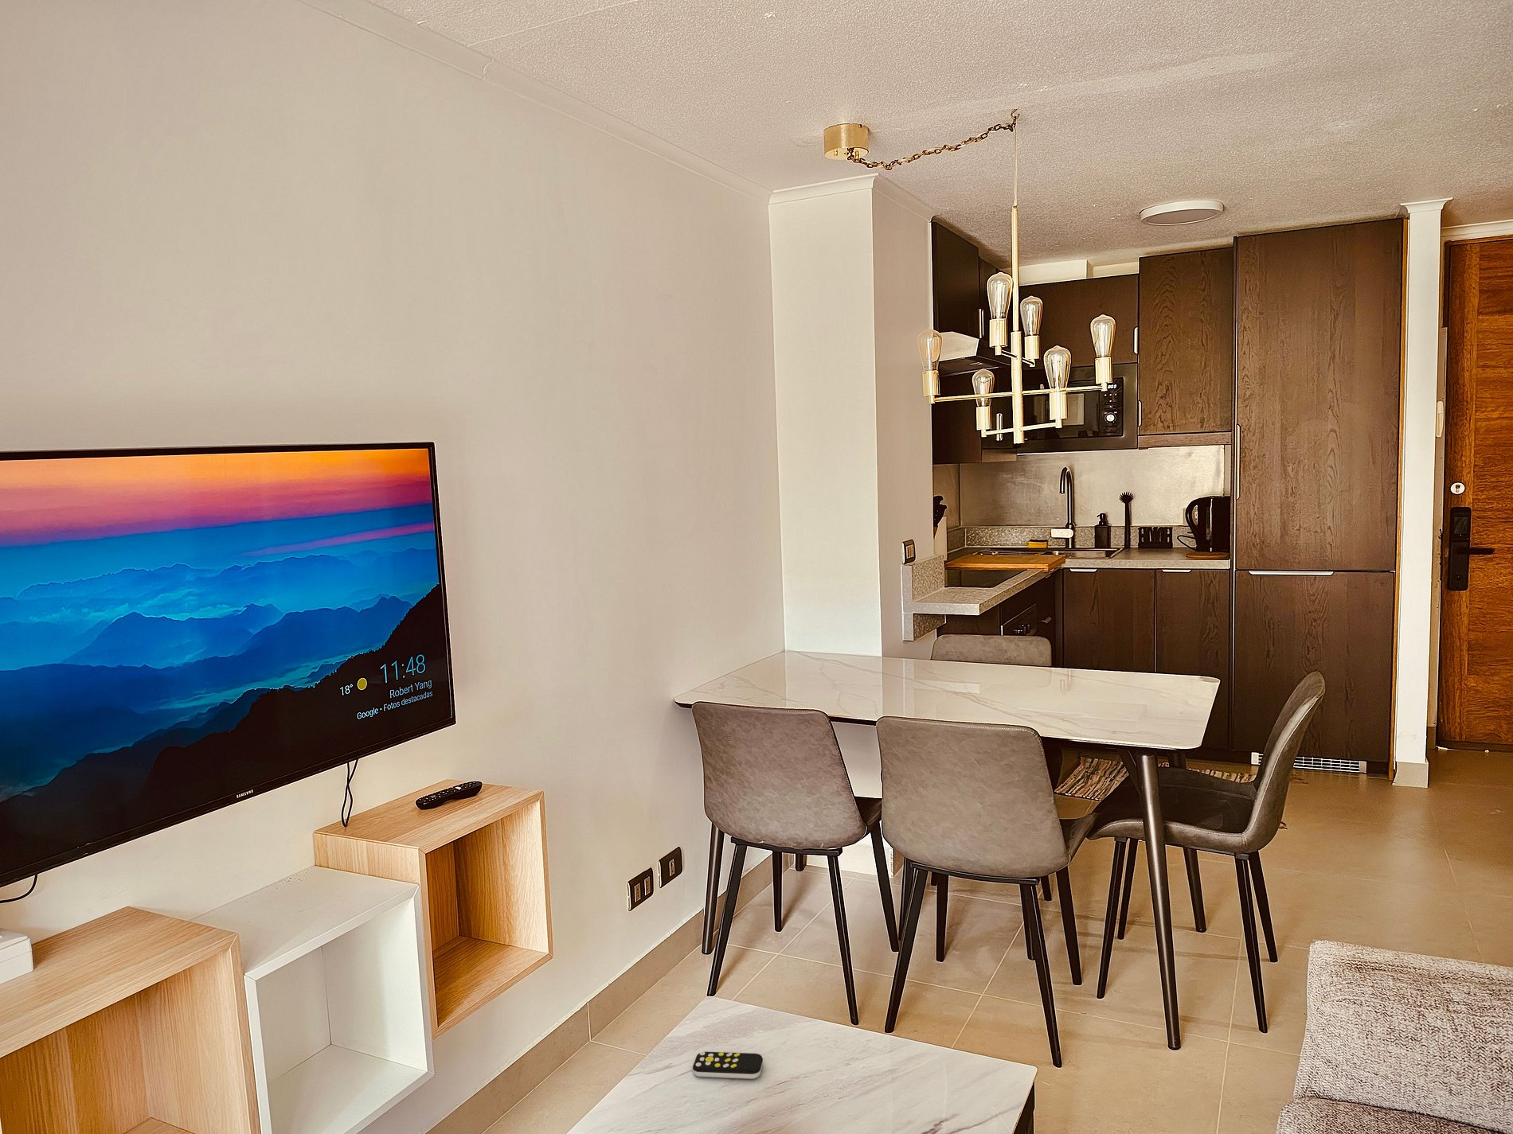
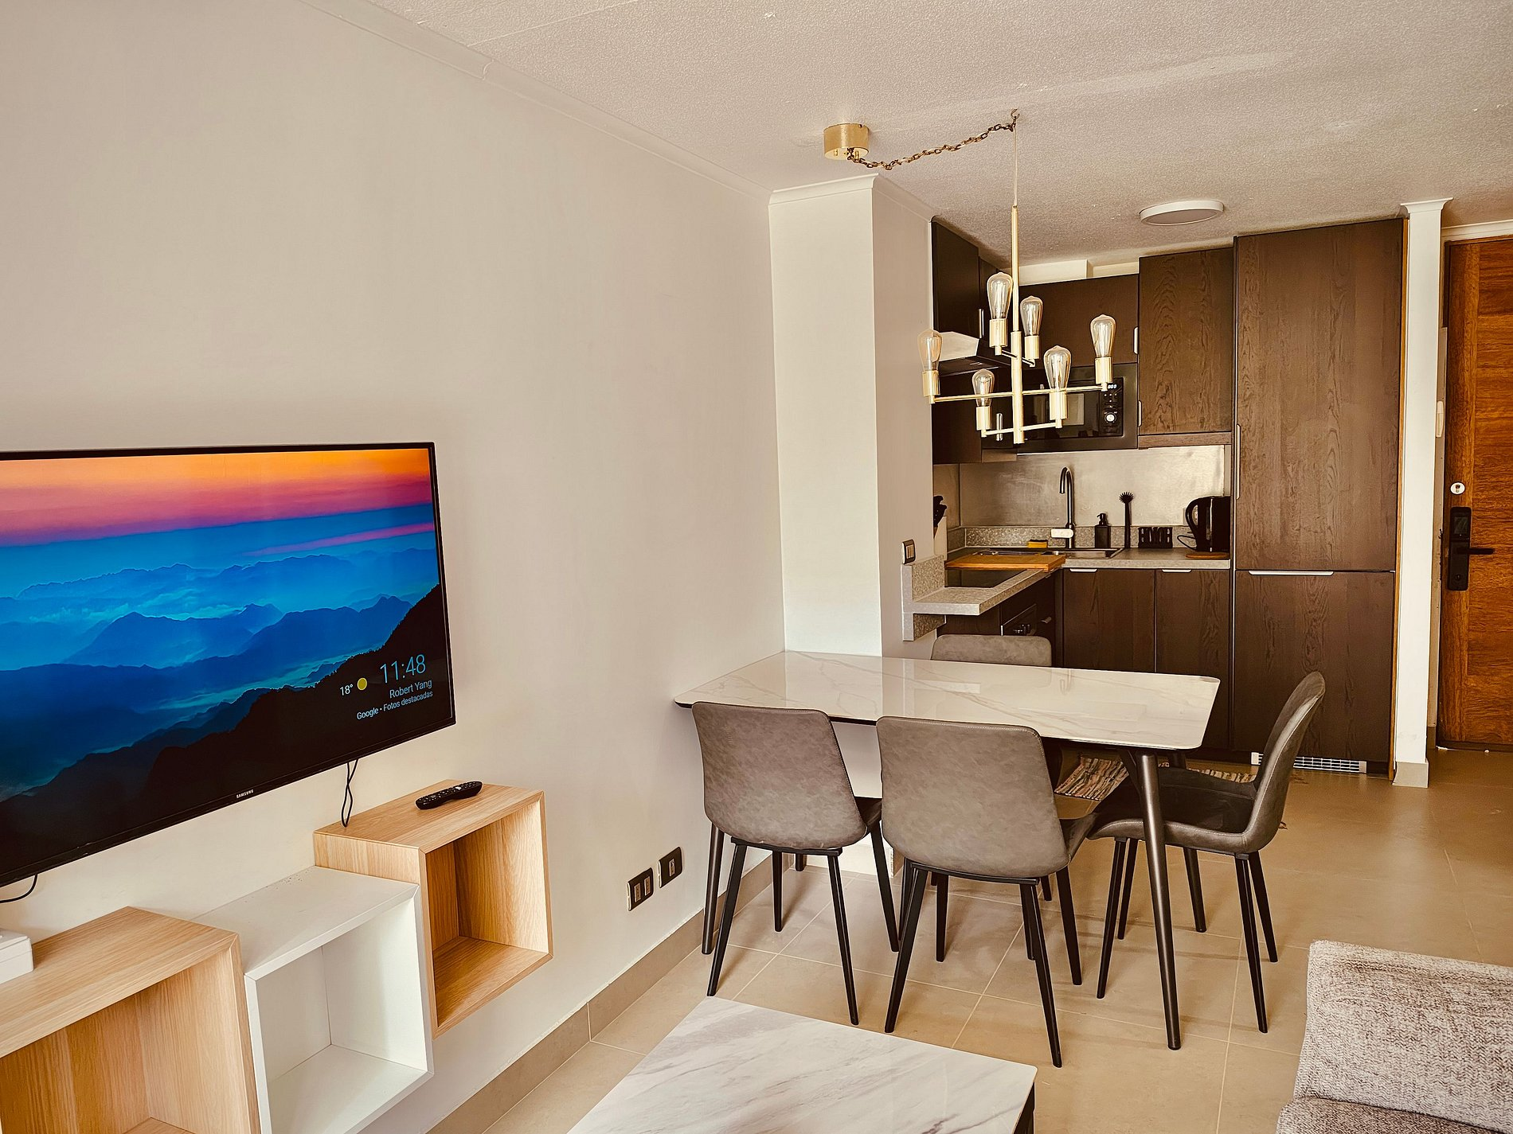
- remote control (728, 1064)
